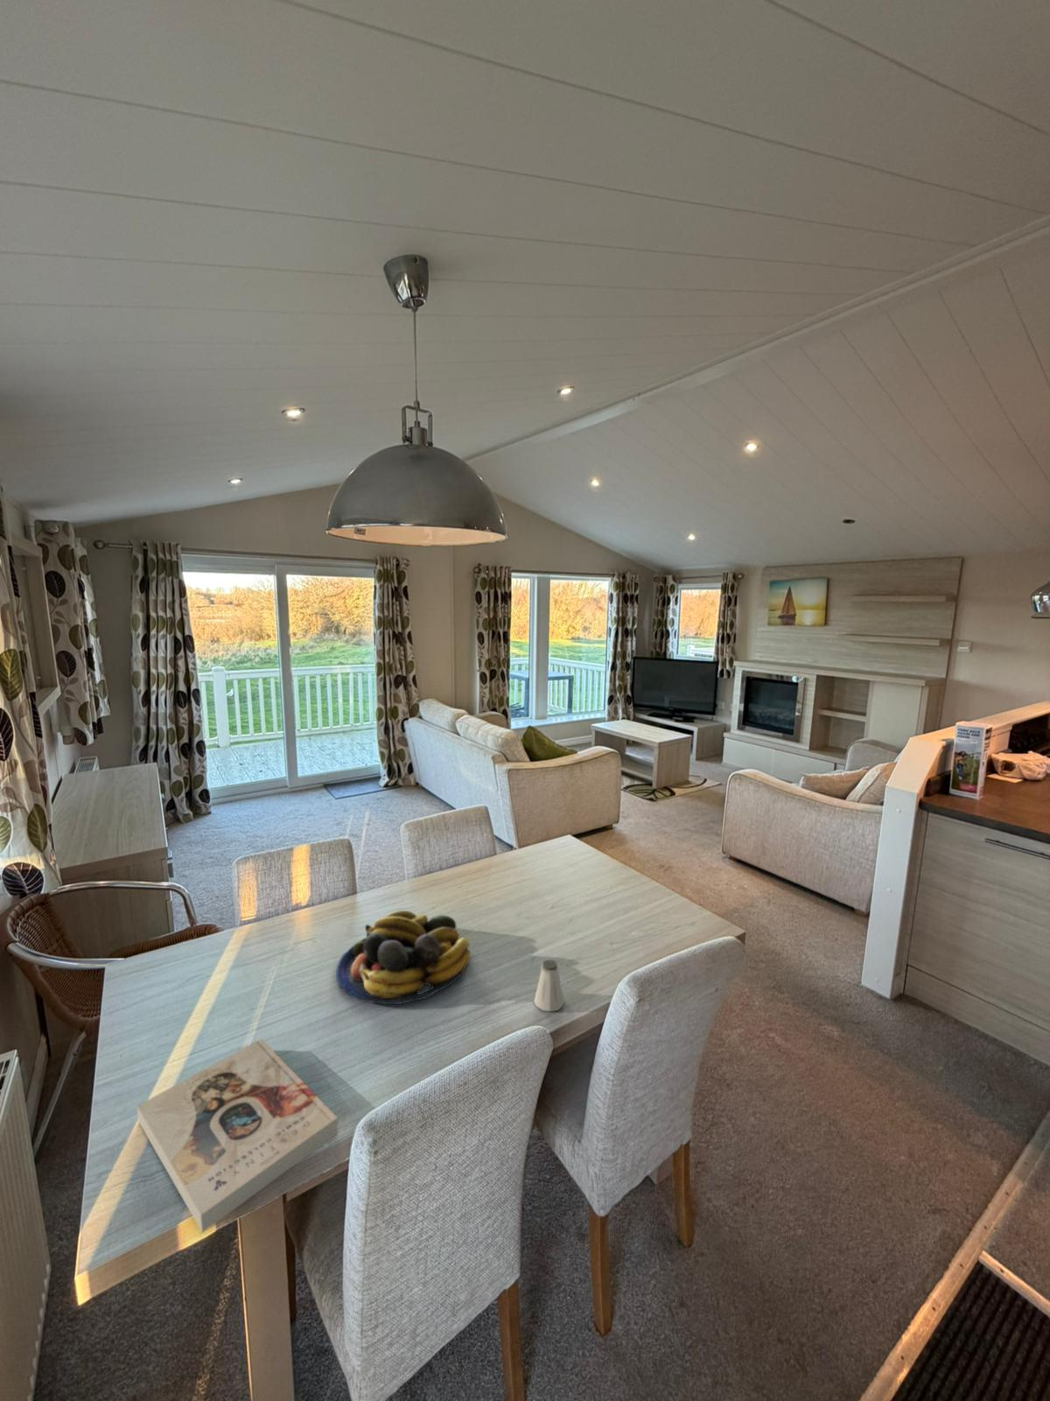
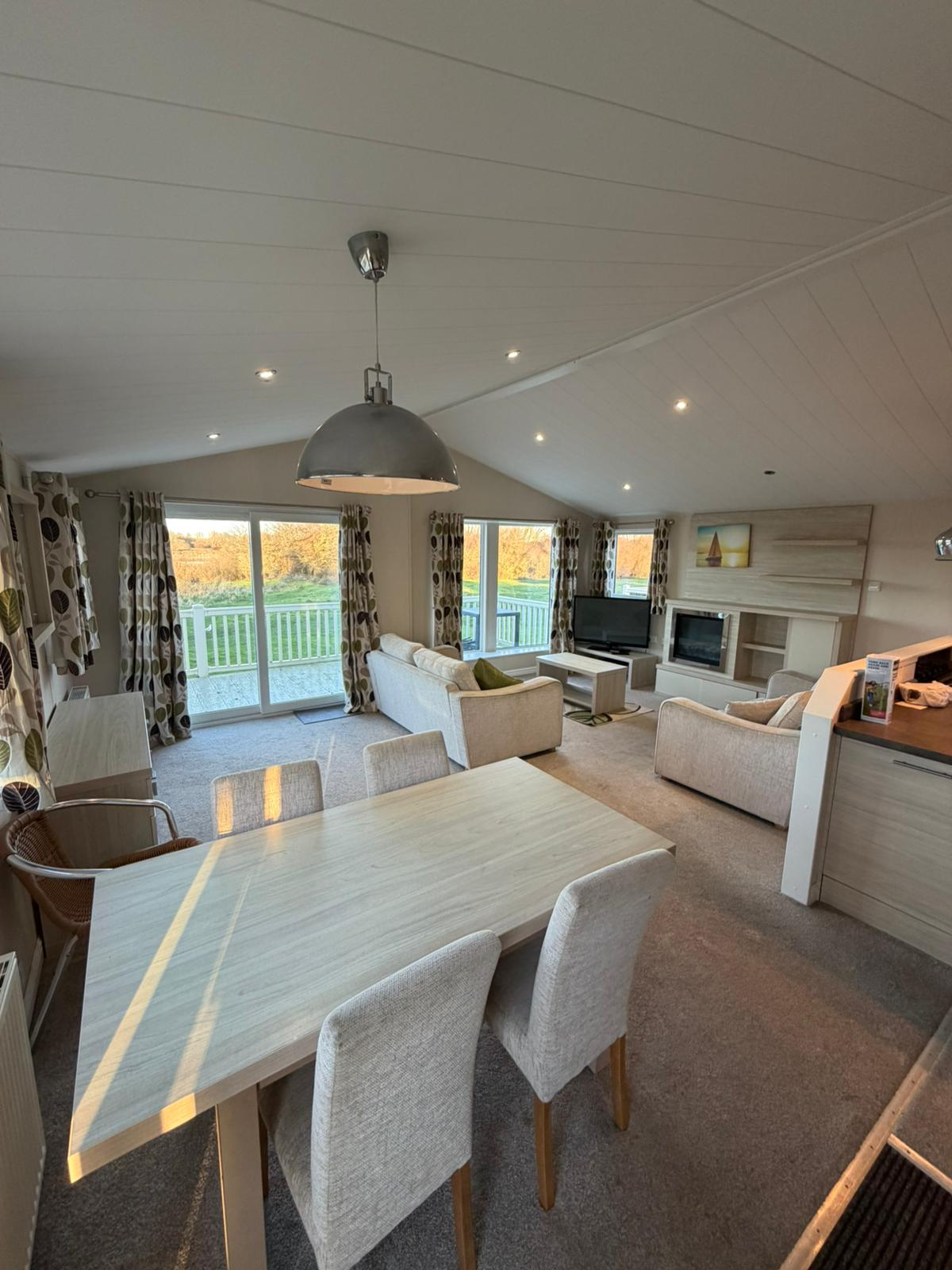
- fruit bowl (404, 940)
- book (236, 1119)
- saltshaker (549, 983)
